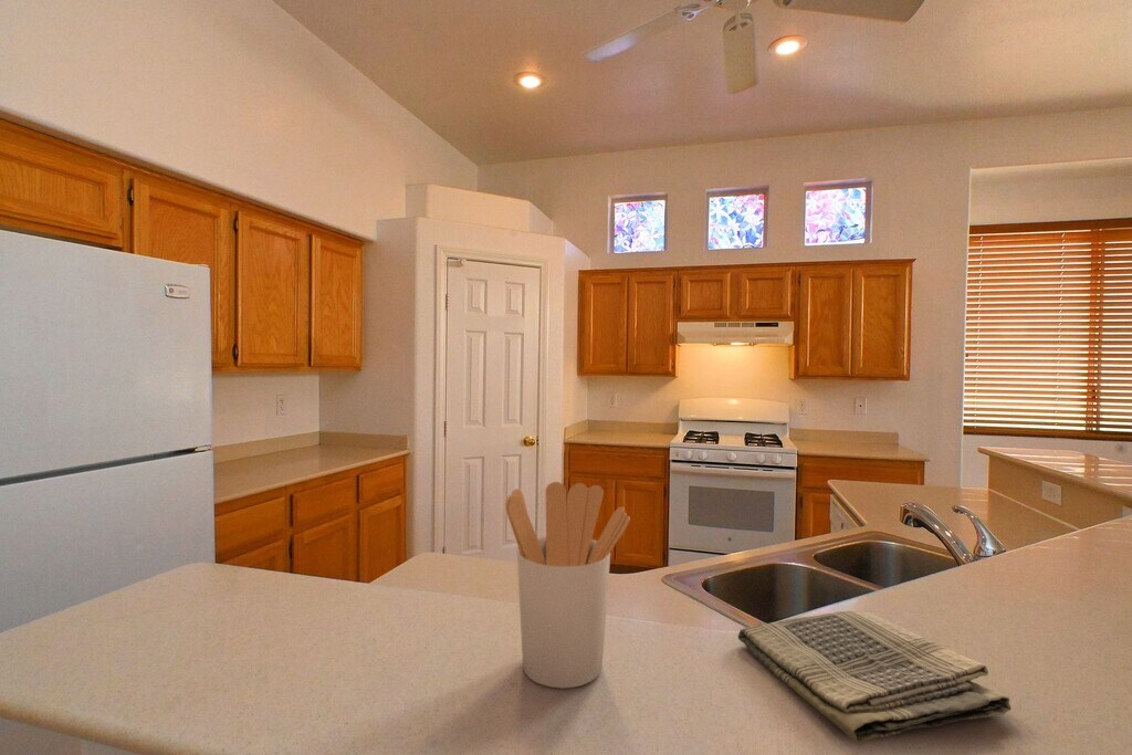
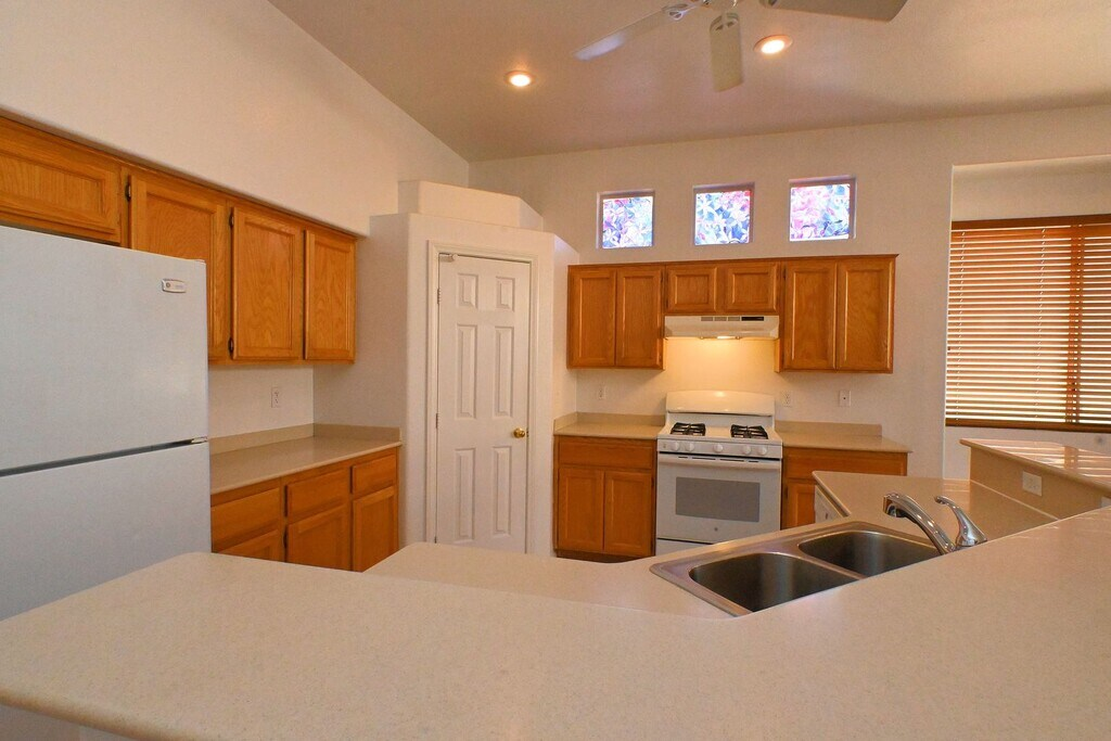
- utensil holder (566, 569)
- dish towel (860, 659)
